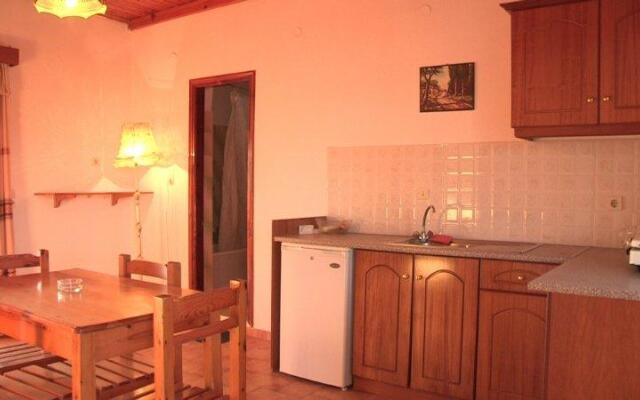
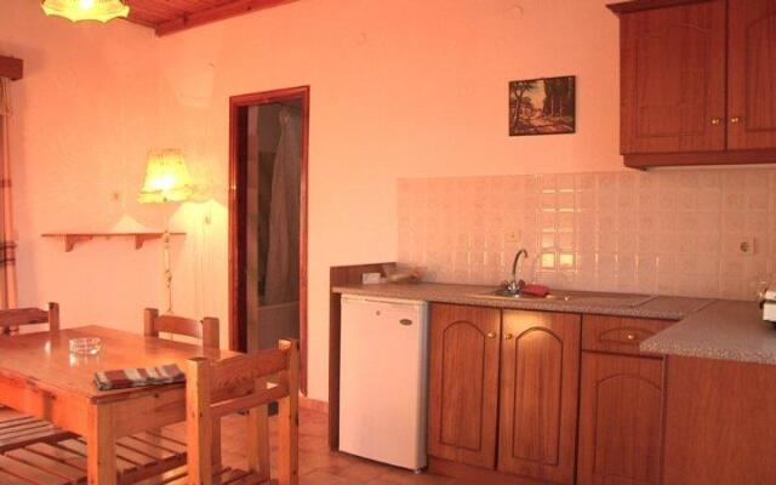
+ dish towel (139, 375)
